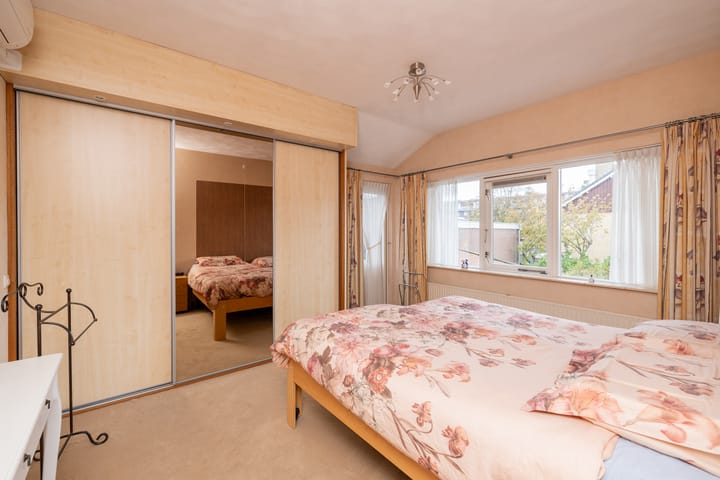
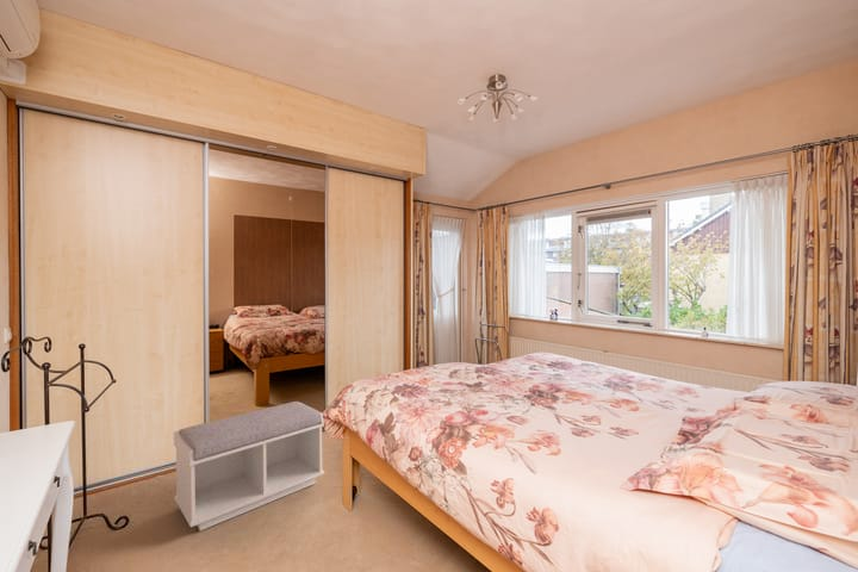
+ bench (254, 455)
